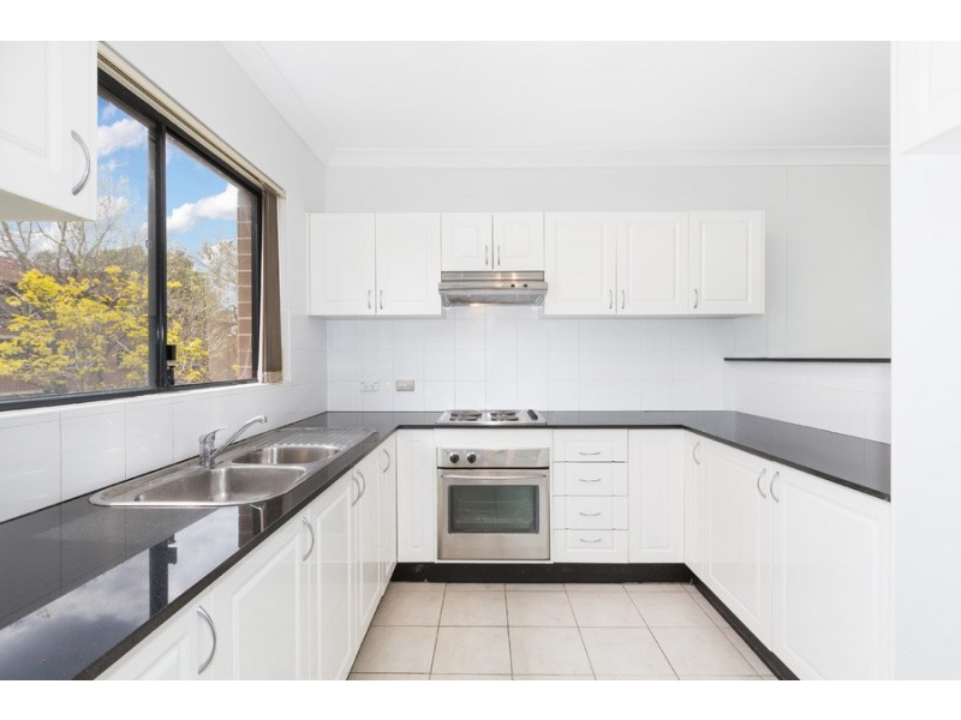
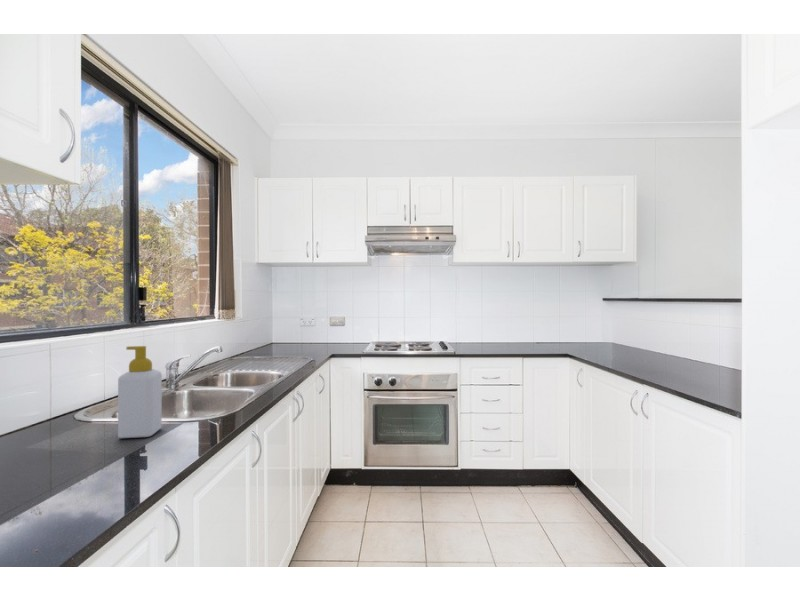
+ soap bottle (140, 390)
